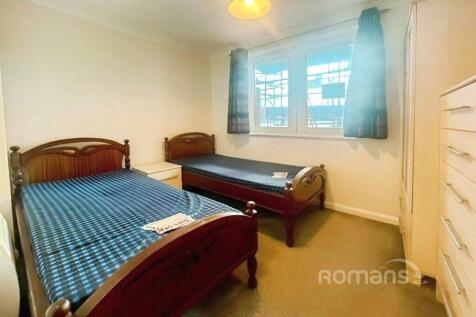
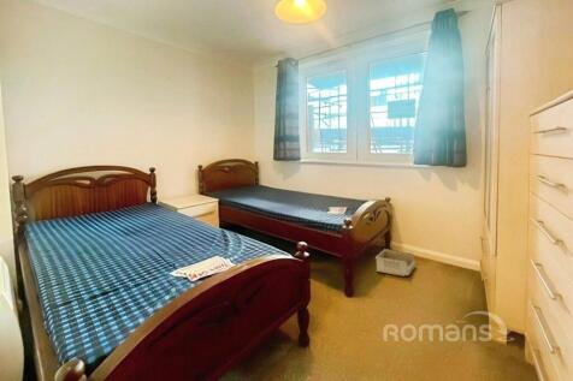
+ storage bin (395, 262)
